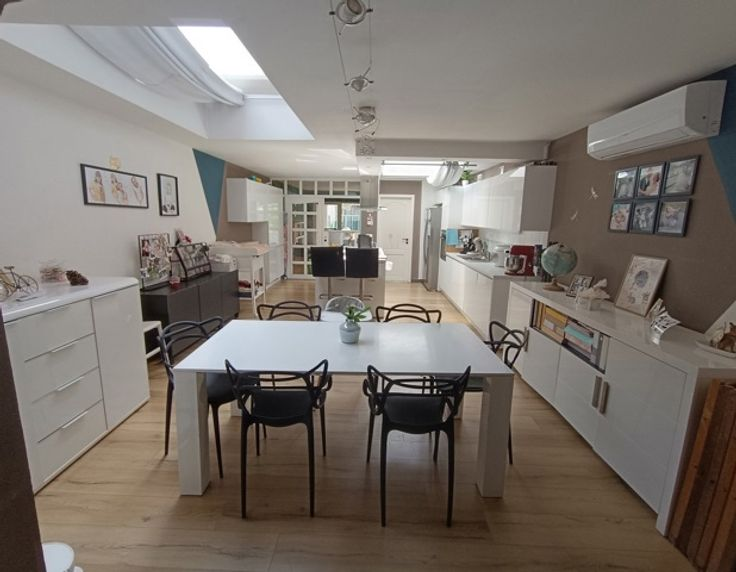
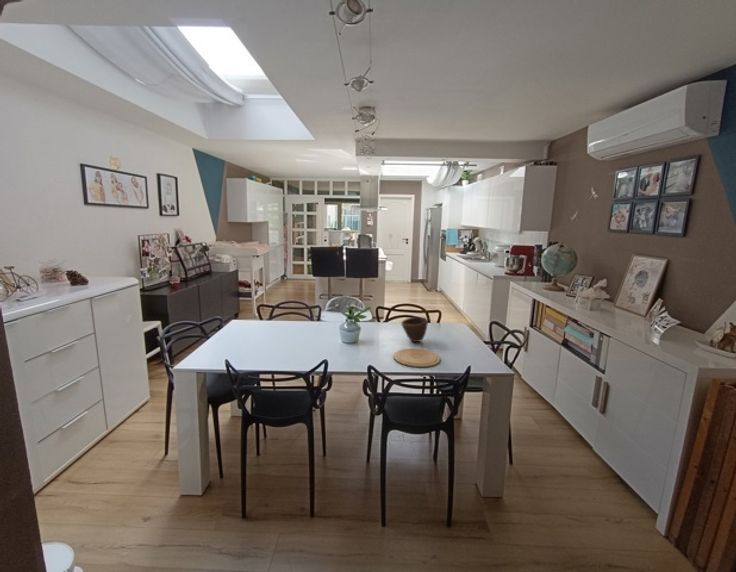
+ bowl (414, 329)
+ plate (416, 356)
